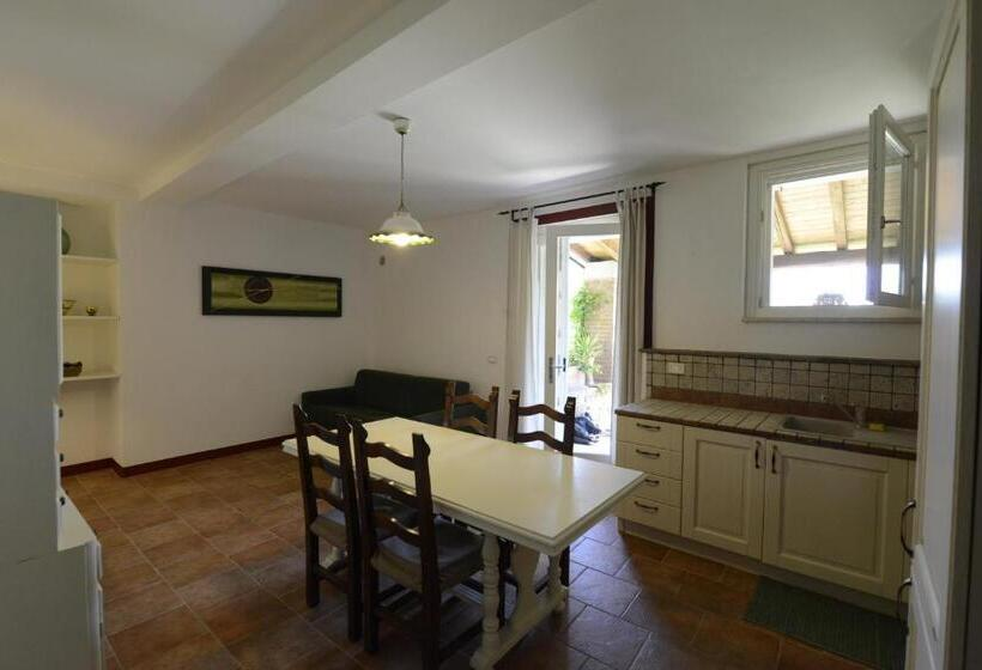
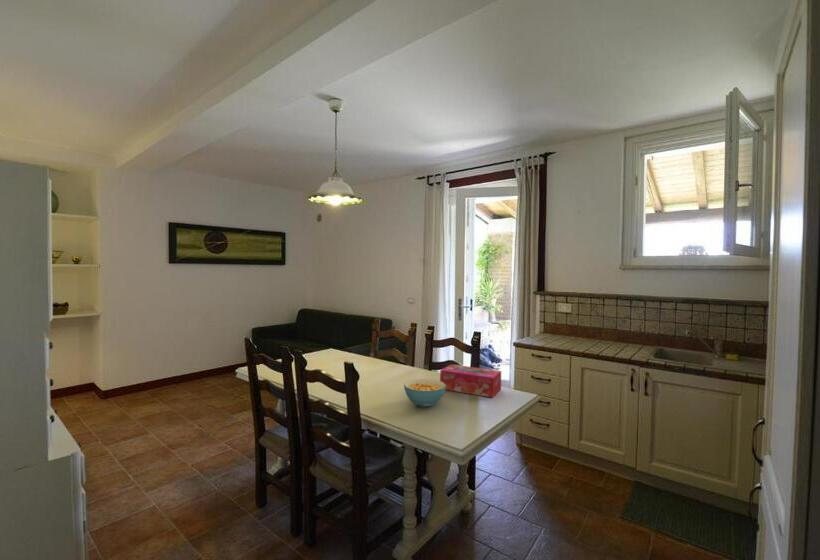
+ cereal bowl (424, 394)
+ tissue box (470, 379)
